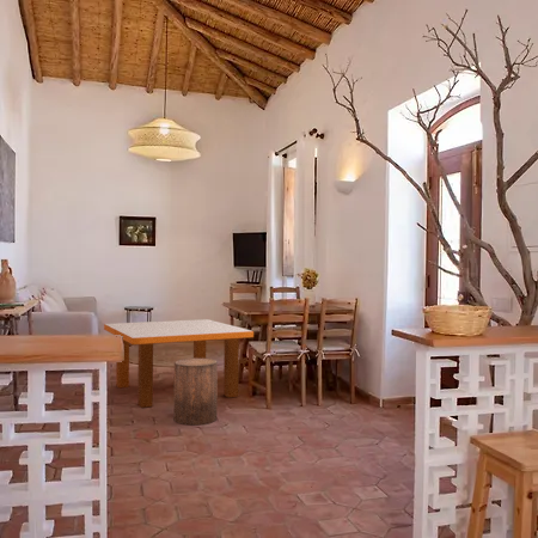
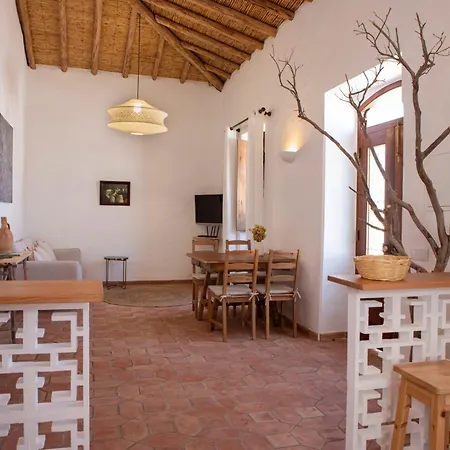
- coffee table (170, 342)
- stool (195, 390)
